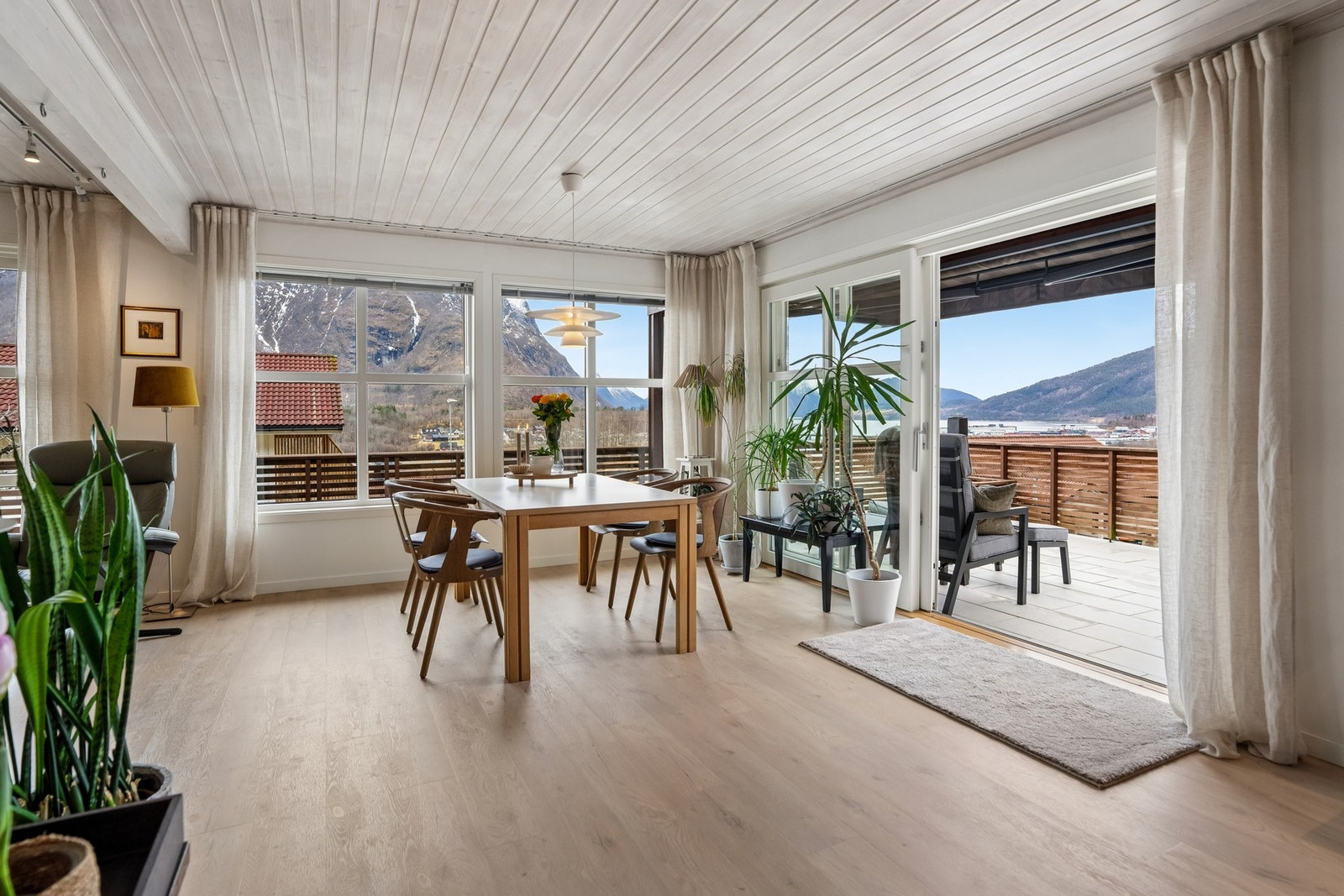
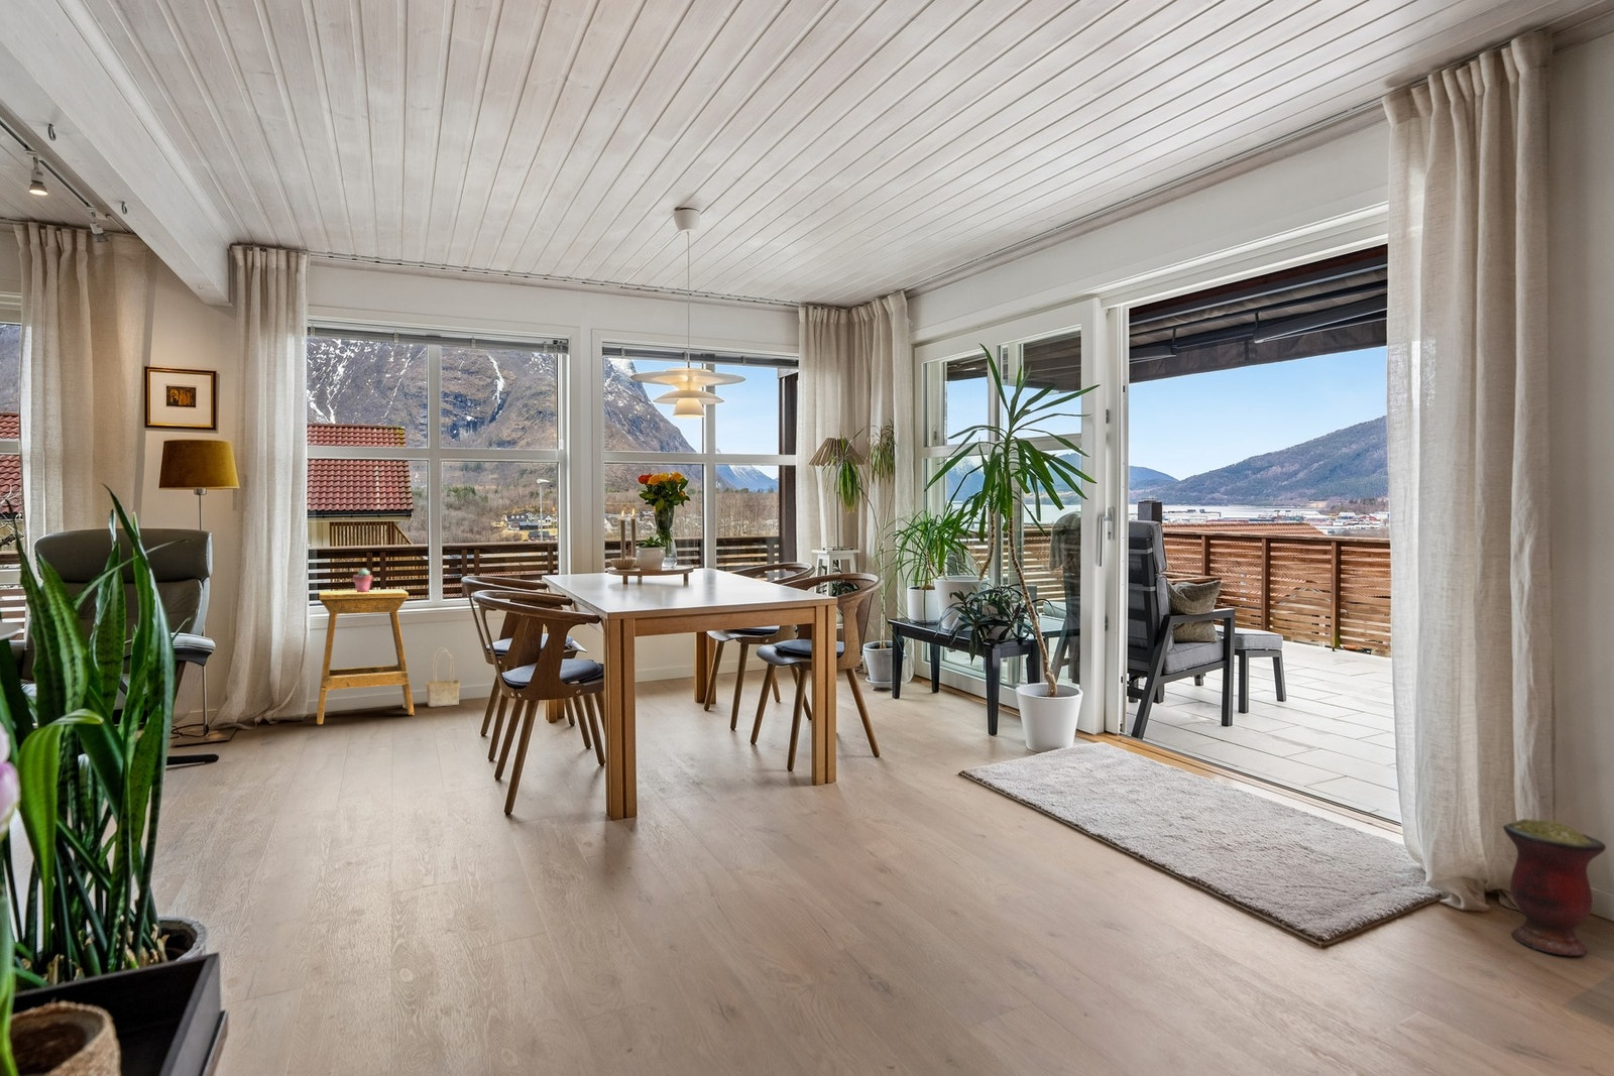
+ basket (443, 681)
+ potted succulent (363, 579)
+ stool (366, 666)
+ vase (1553, 880)
